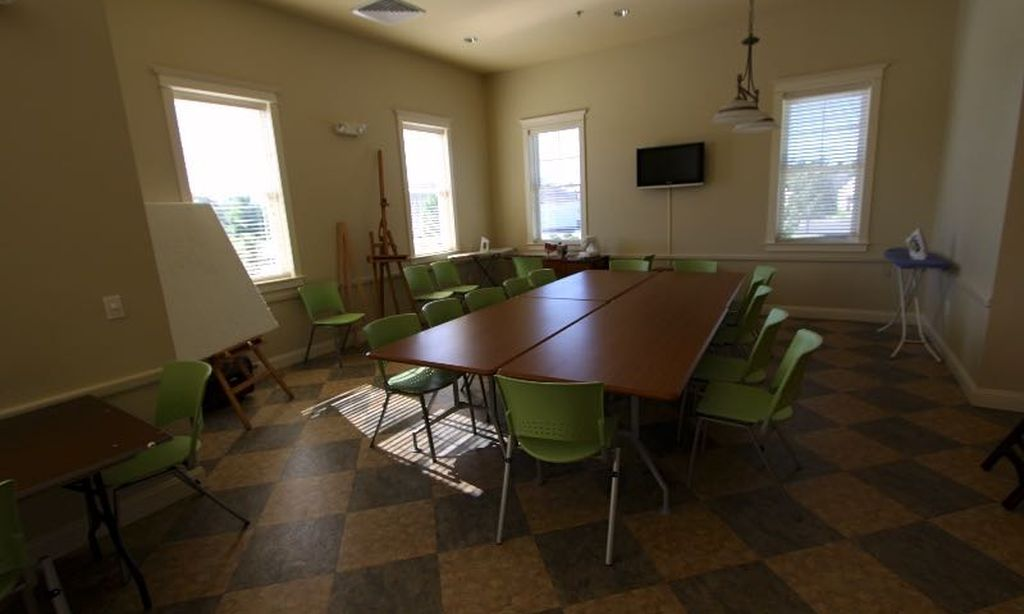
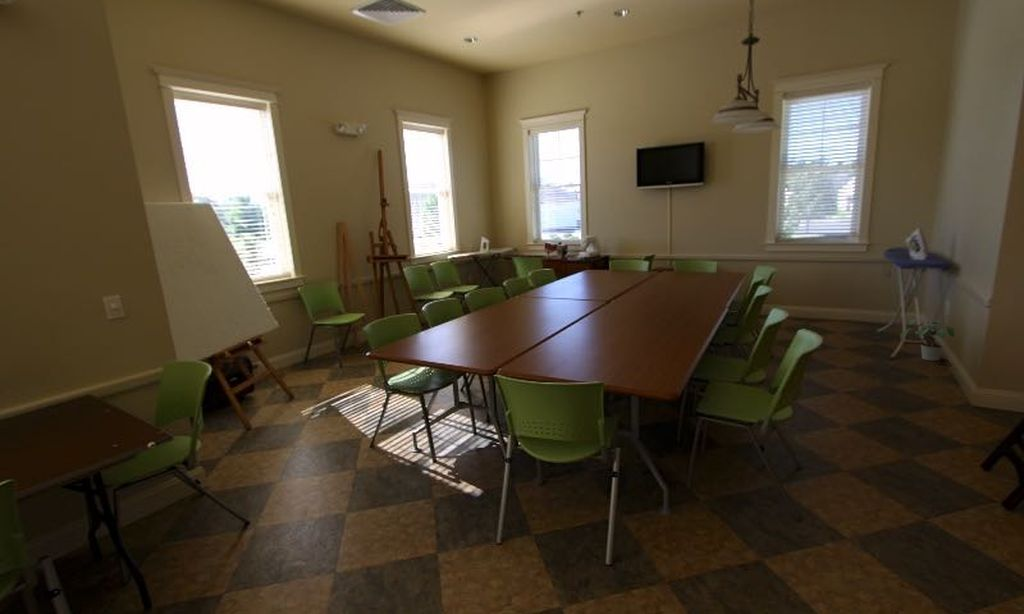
+ potted plant (925, 339)
